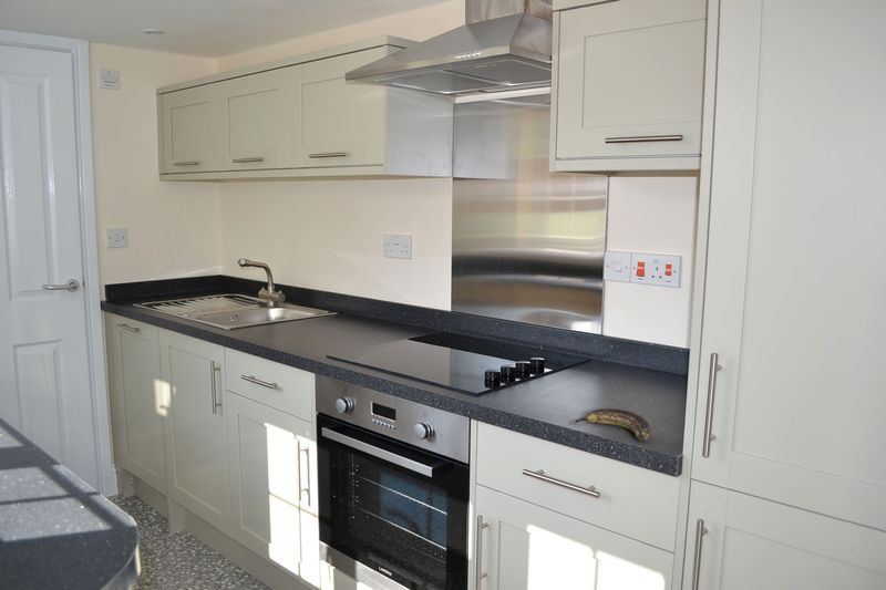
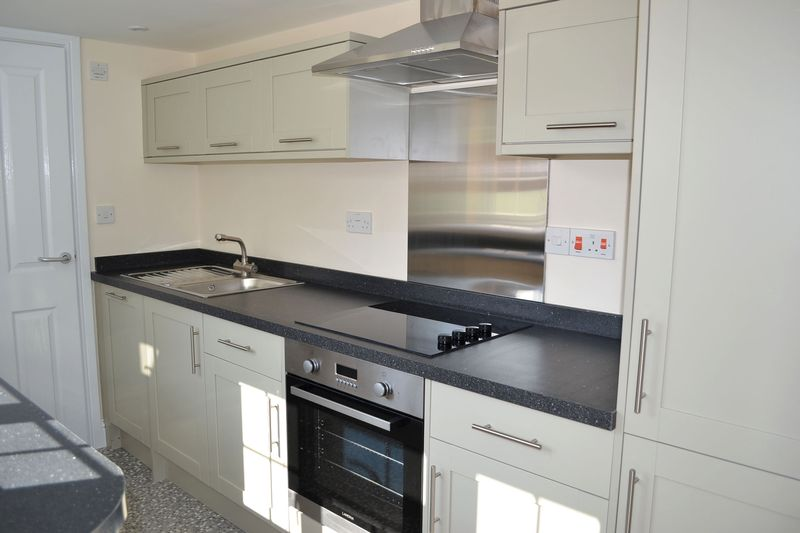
- banana (616, 421)
